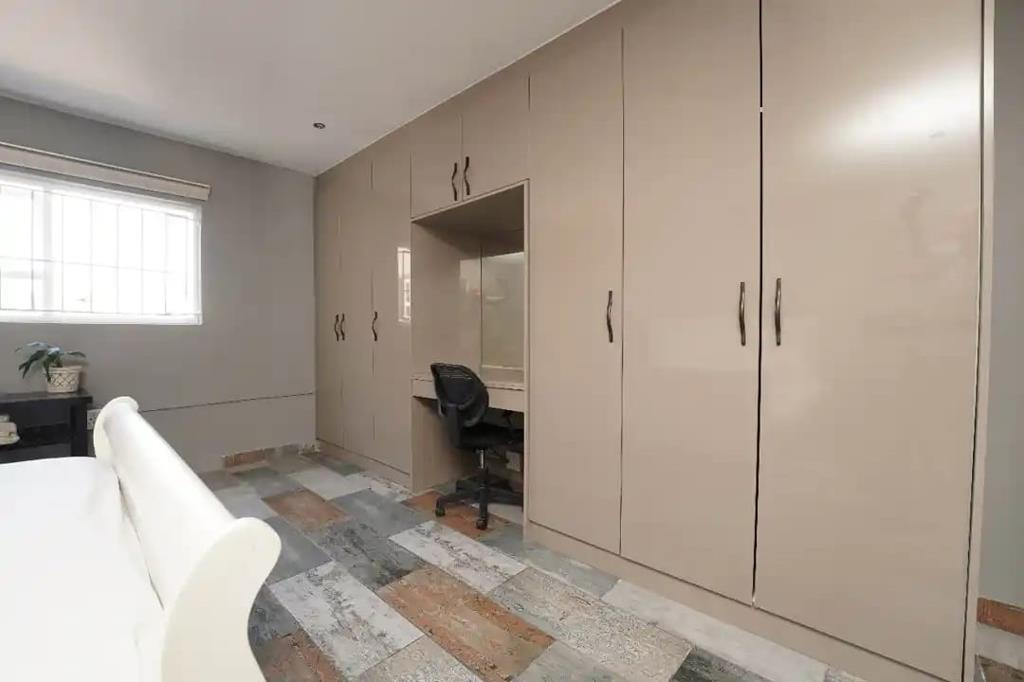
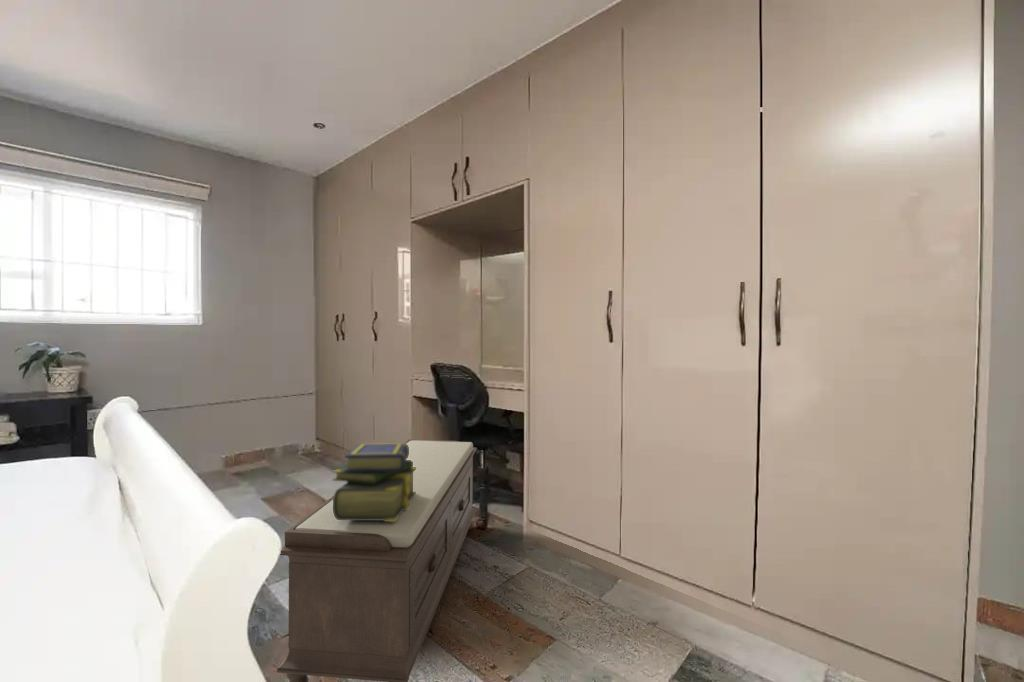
+ stack of books (377, 475)
+ bench (408, 528)
